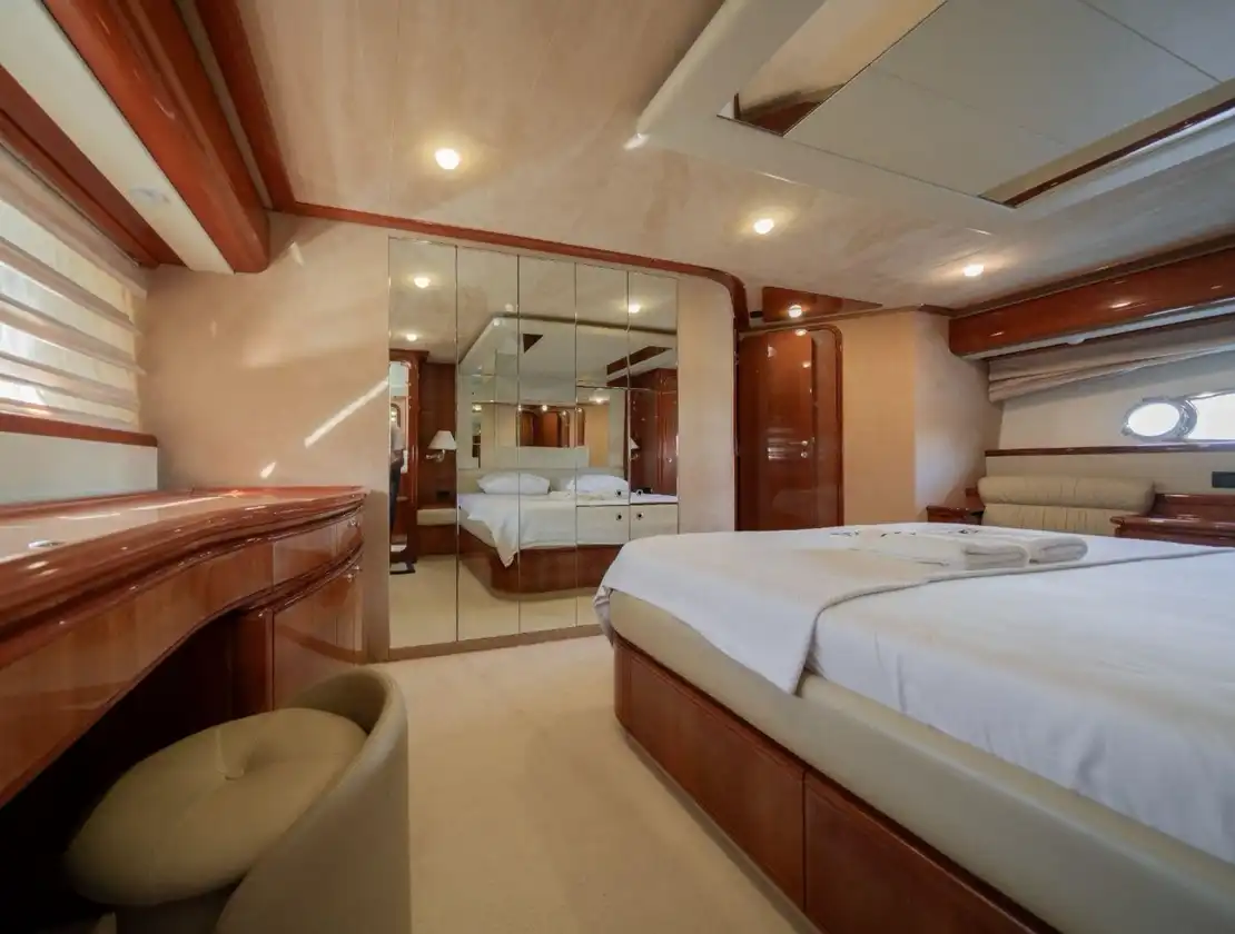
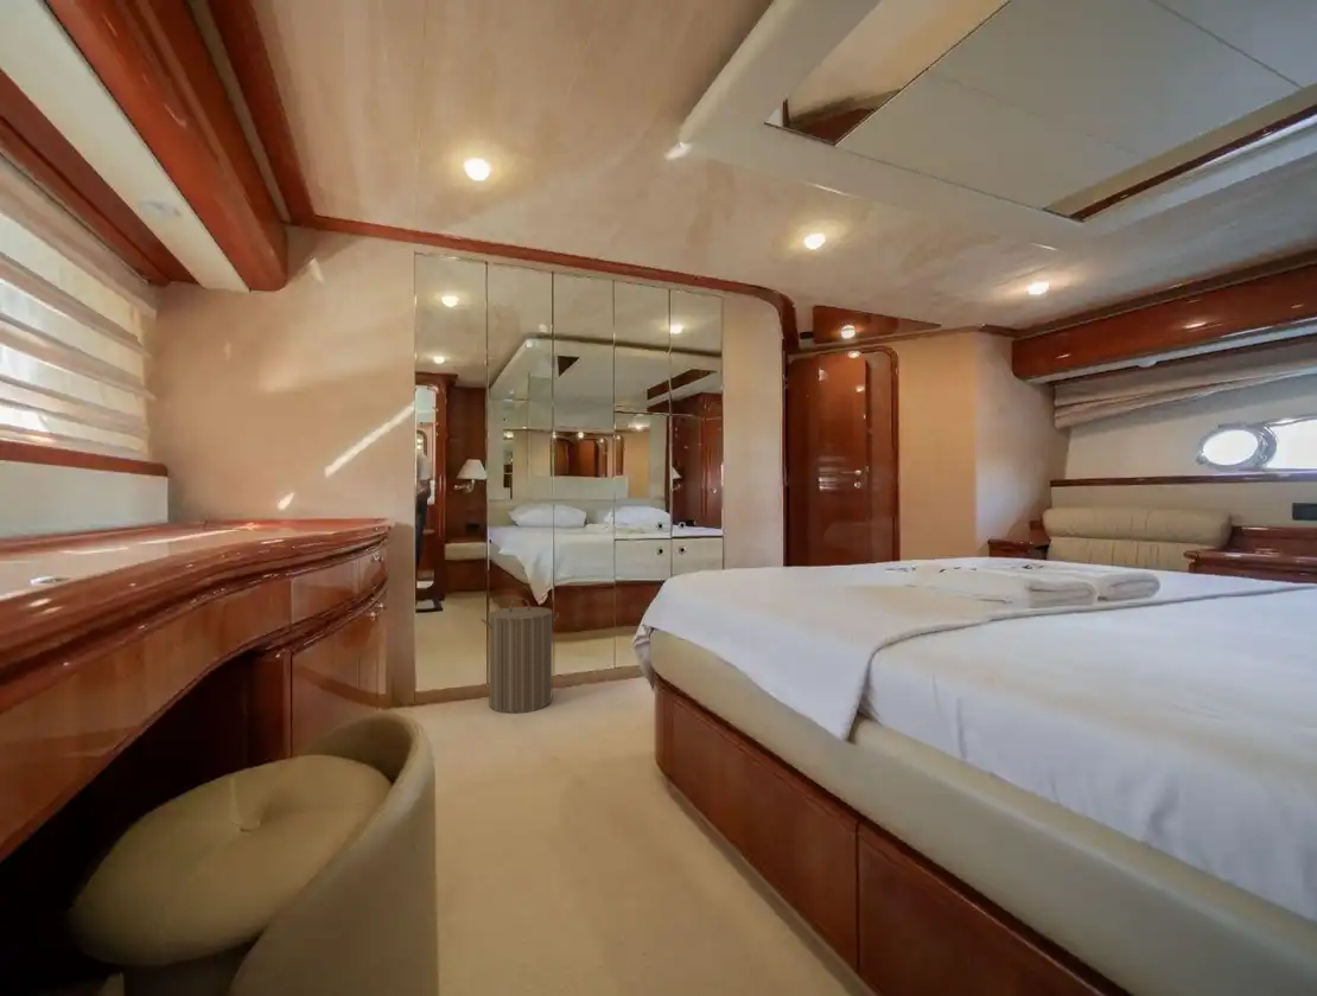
+ laundry hamper (521, 650)
